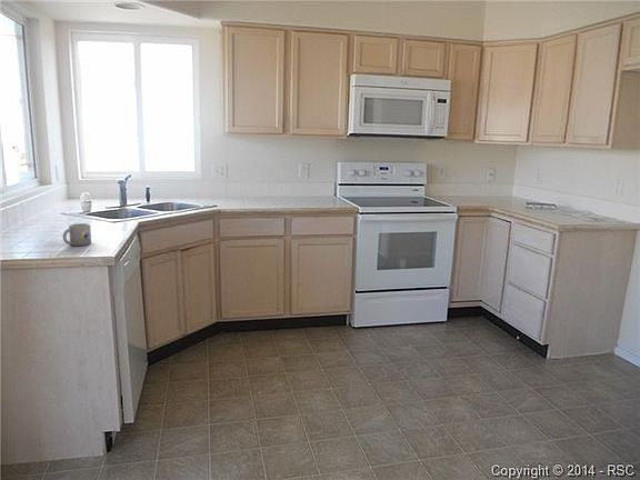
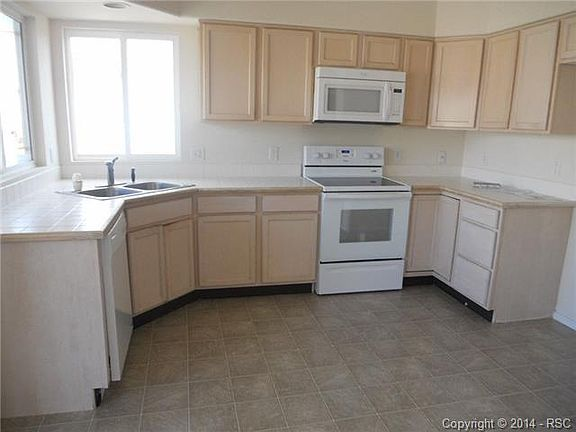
- mug (76, 234)
